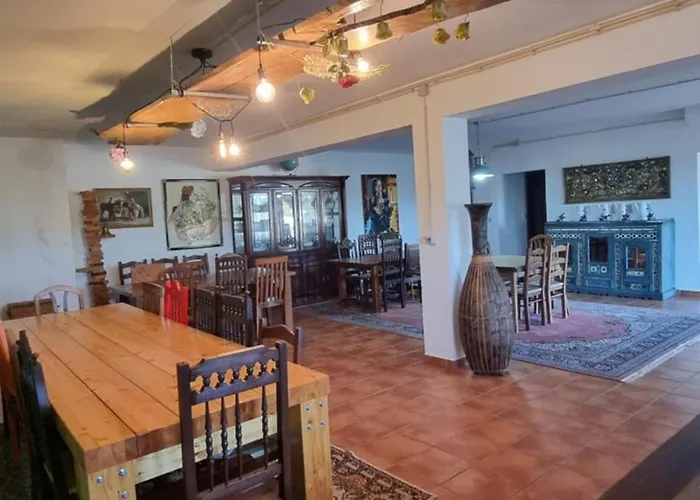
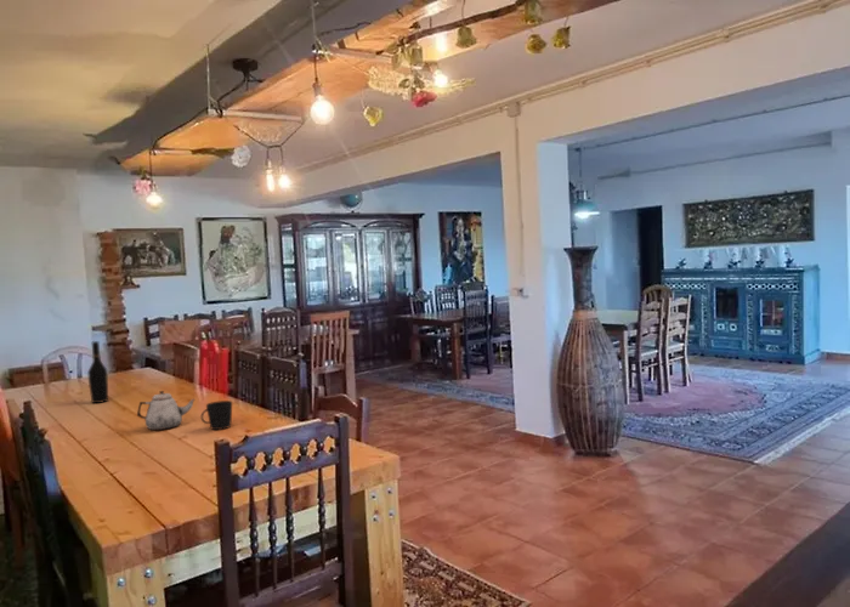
+ wine bottle (97, 371)
+ cup (216, 415)
+ teapot (166, 408)
